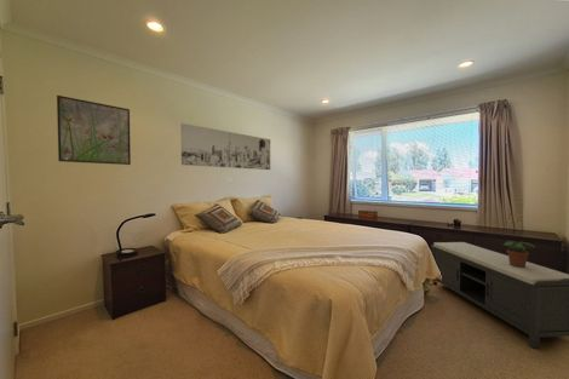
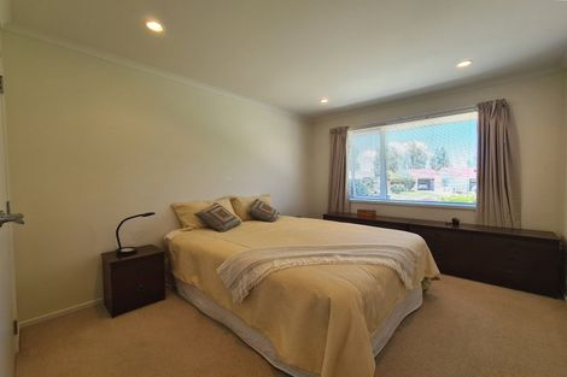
- bench (490, 281)
- wall art (232, 150)
- potted plant (517, 253)
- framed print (97, 132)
